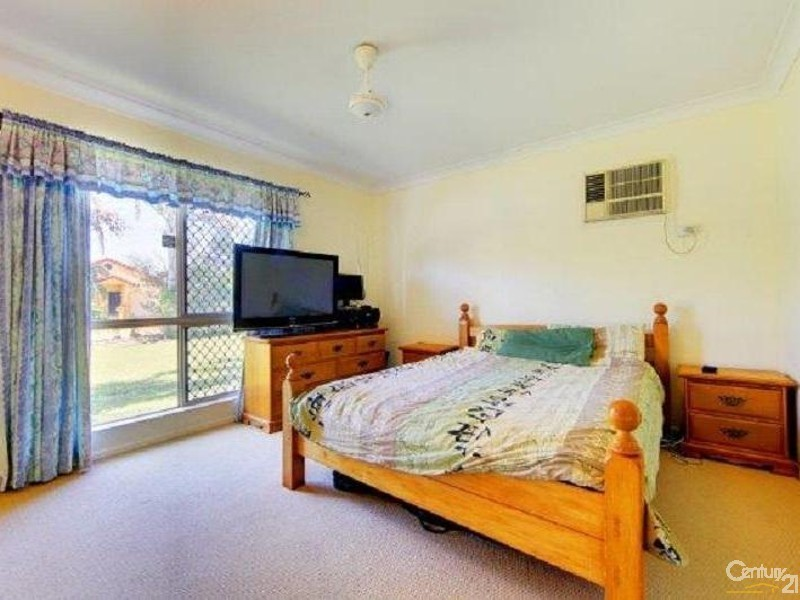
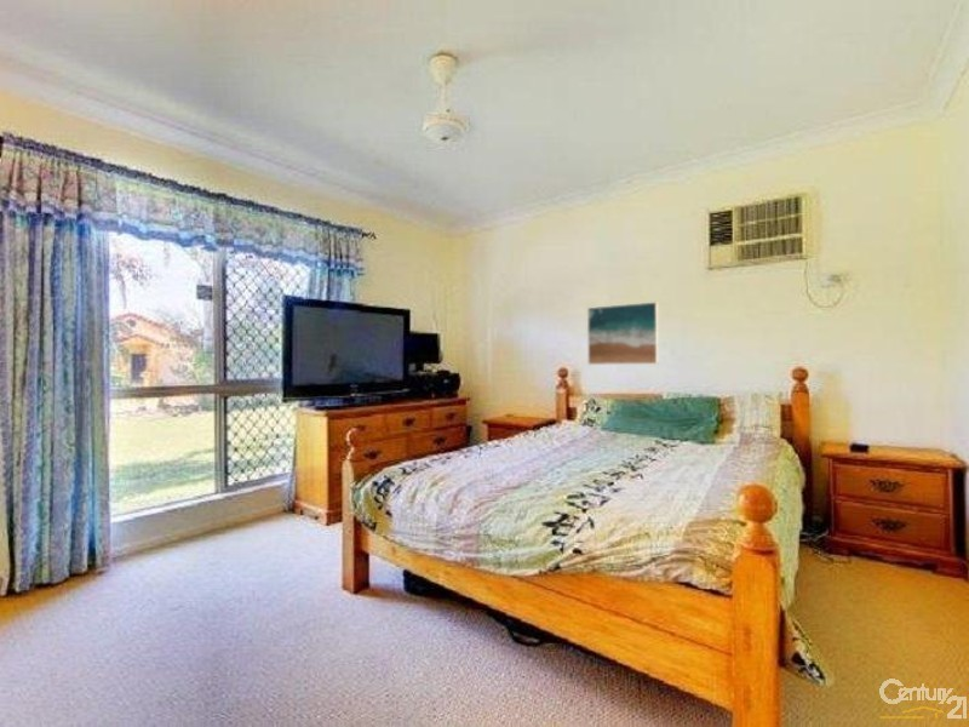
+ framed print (621, 334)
